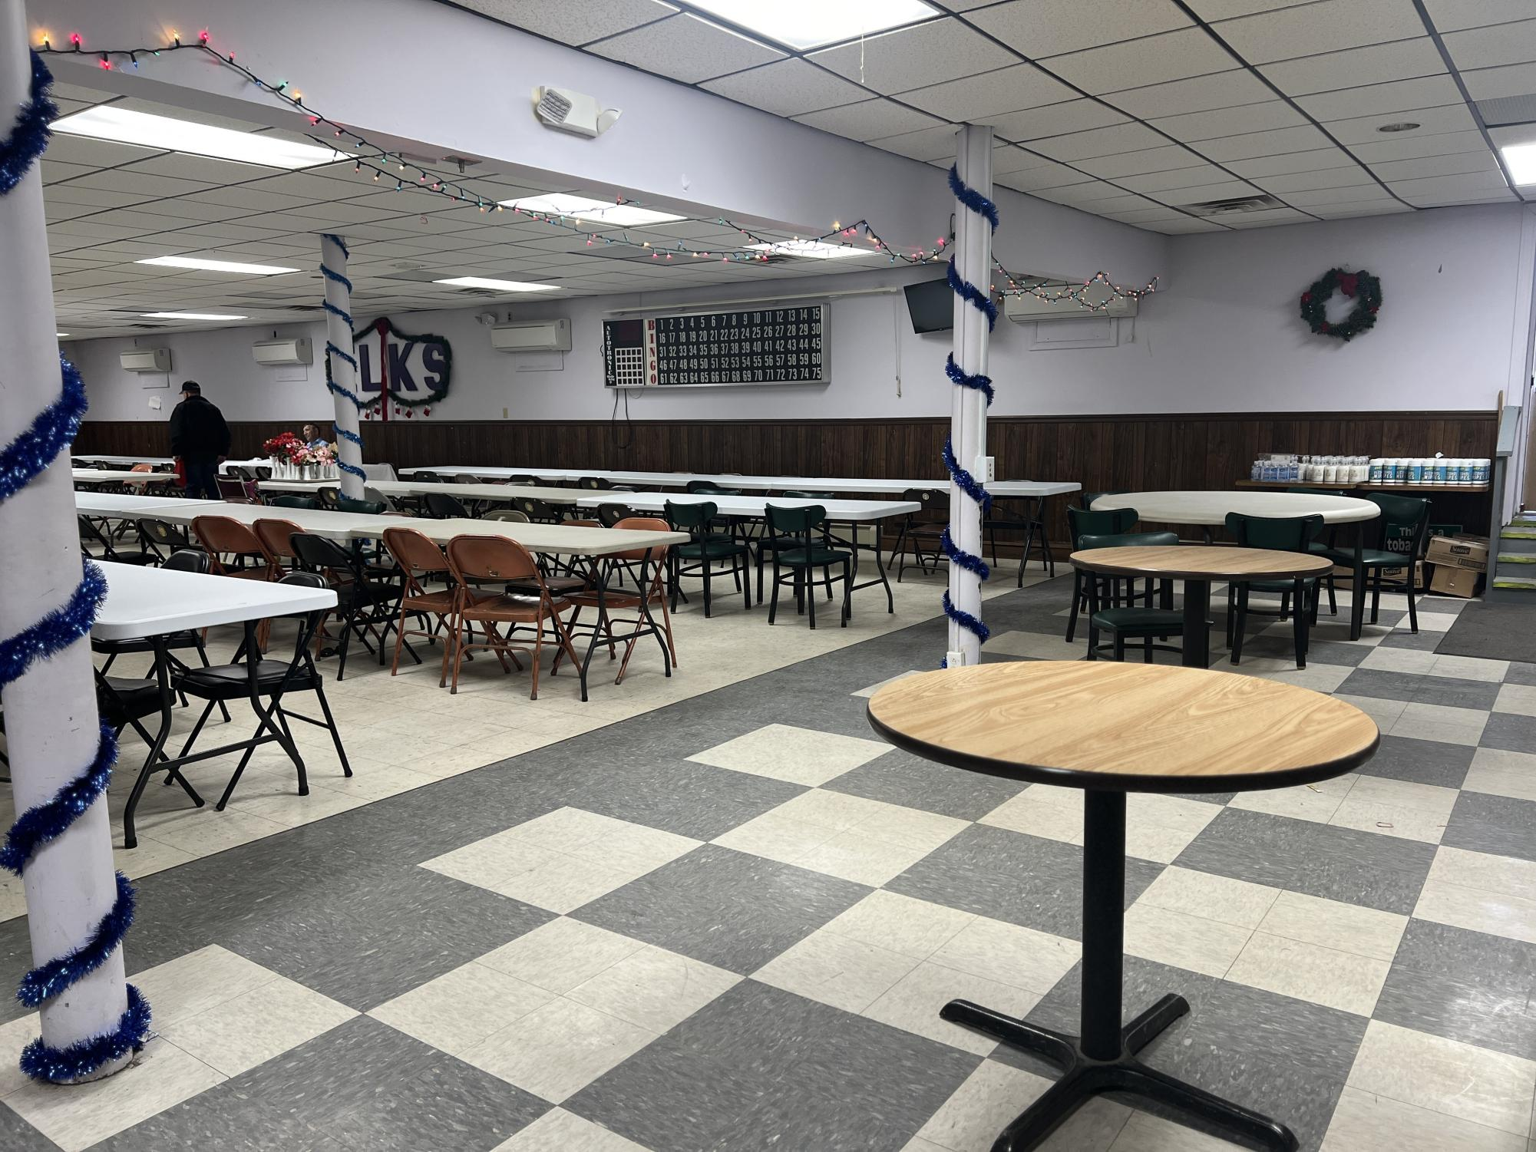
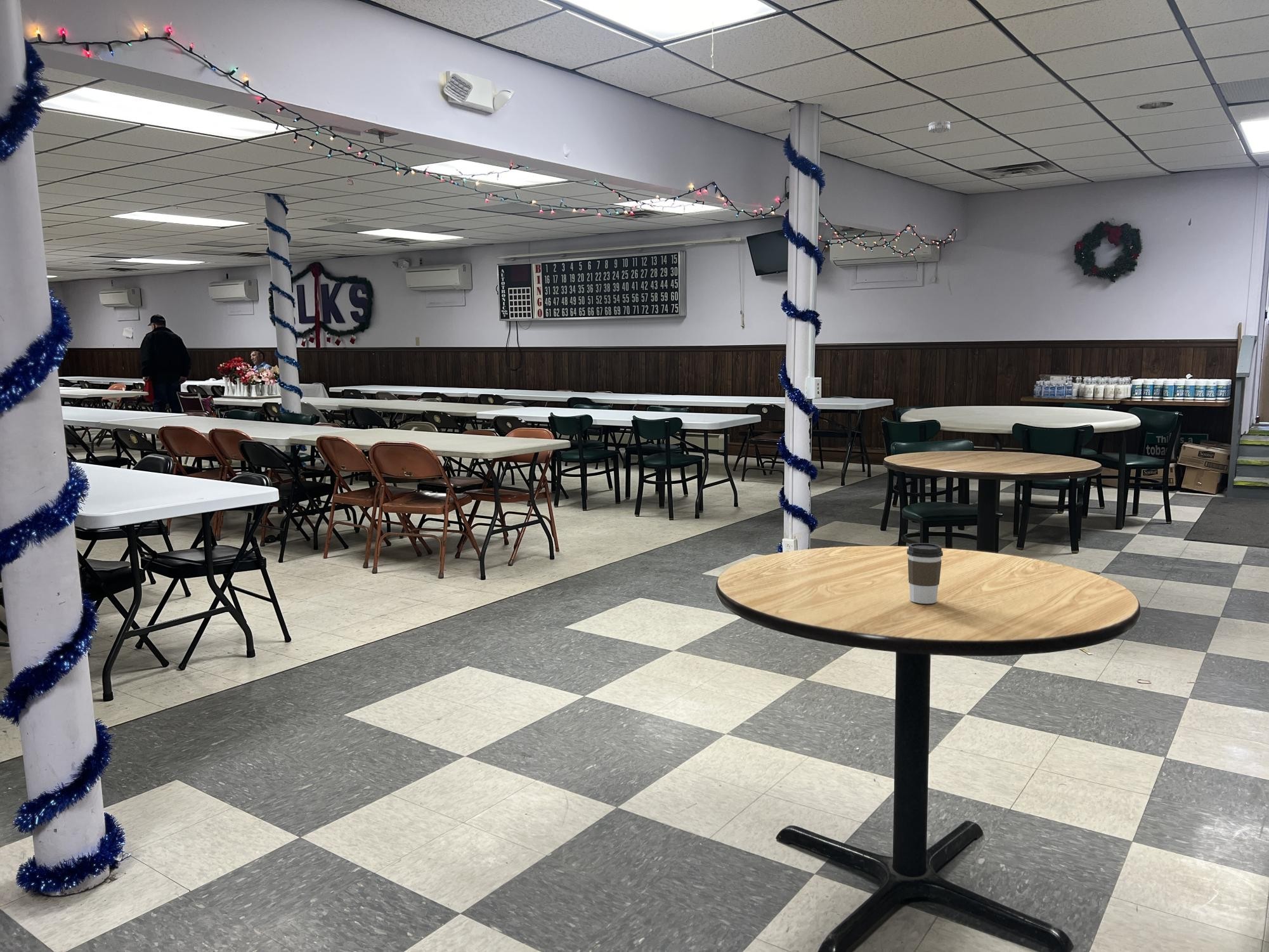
+ coffee cup (924, 573)
+ smoke detector (939, 126)
